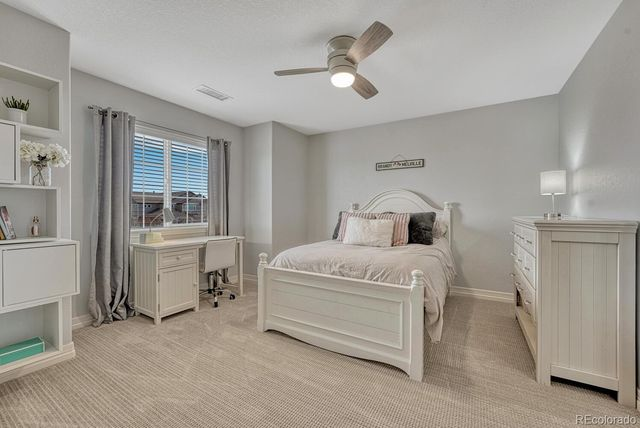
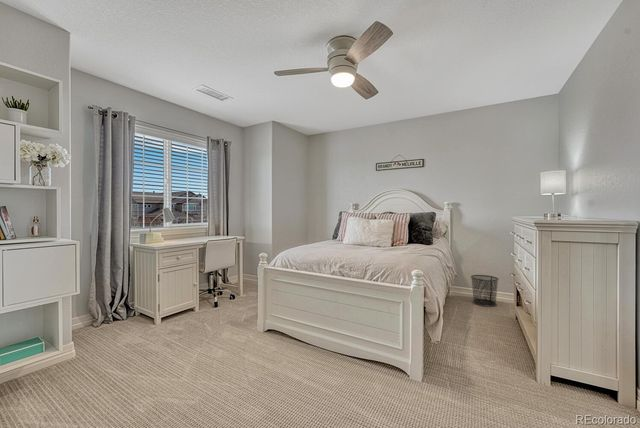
+ waste bin (484, 290)
